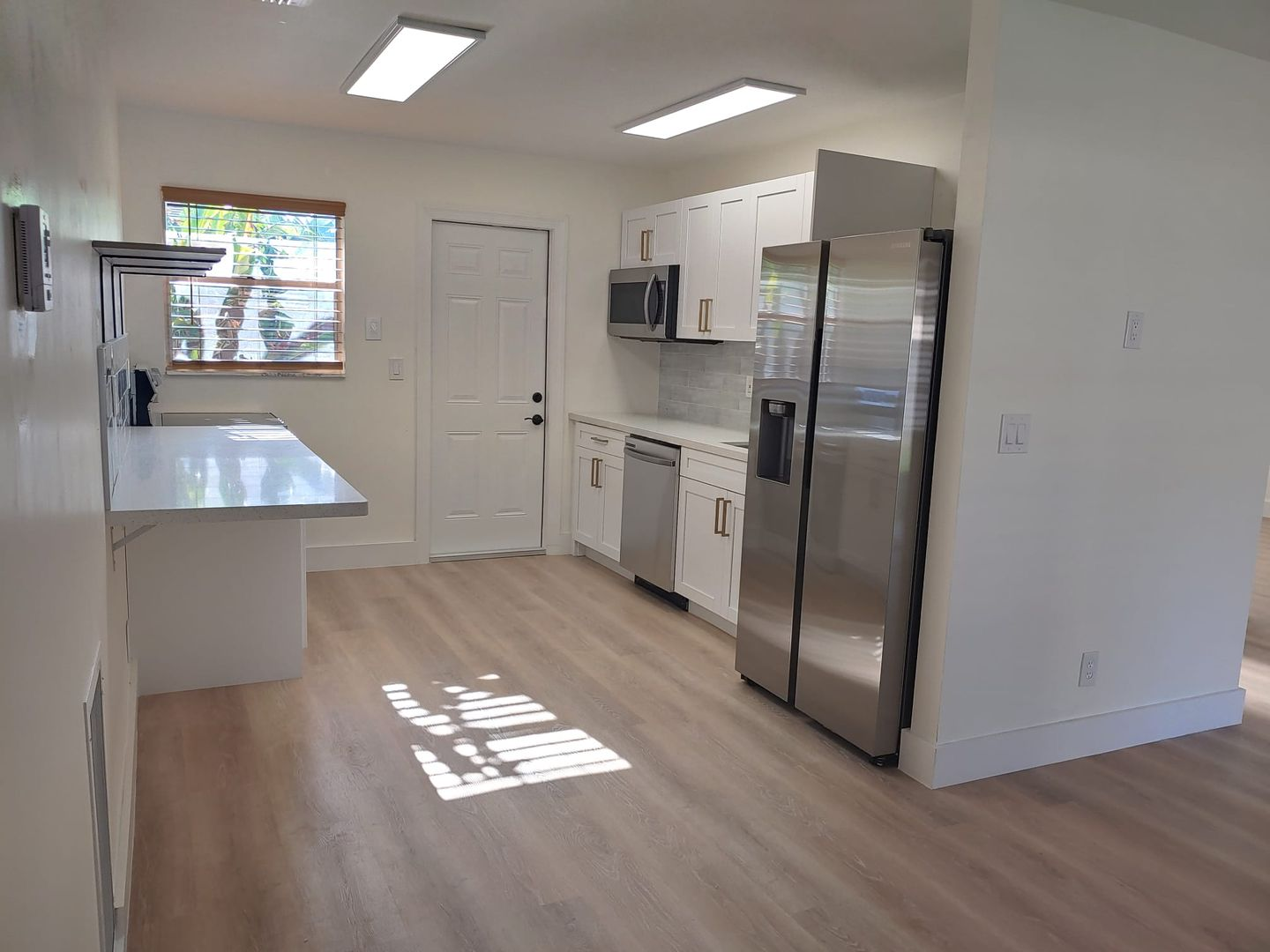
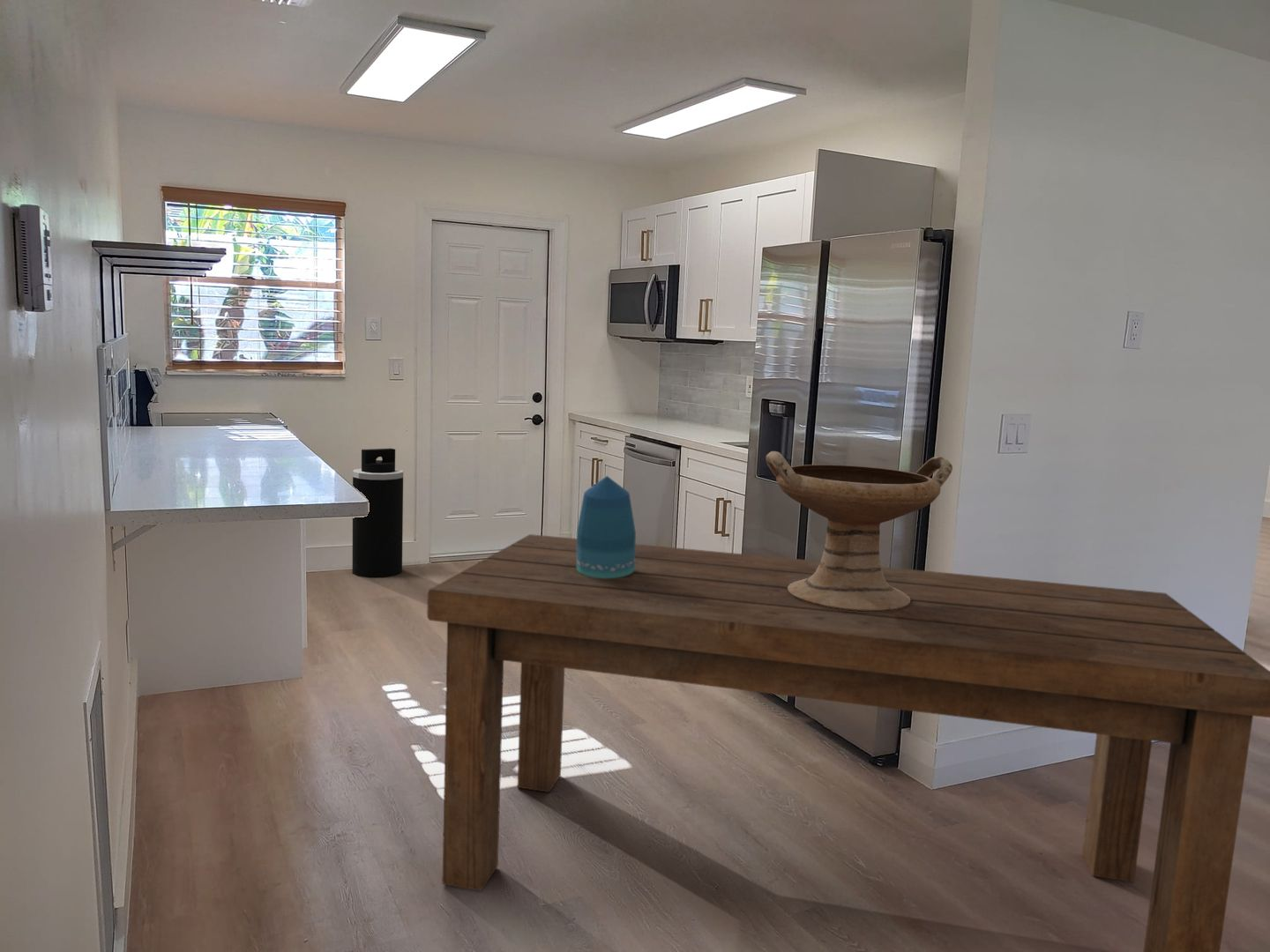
+ vase (607, 524)
+ dining table (818, 699)
+ trash can (377, 510)
+ decorative bowl (853, 524)
